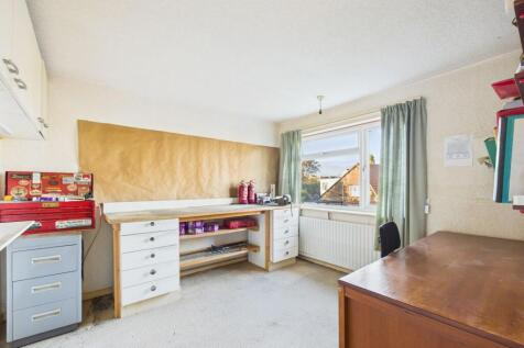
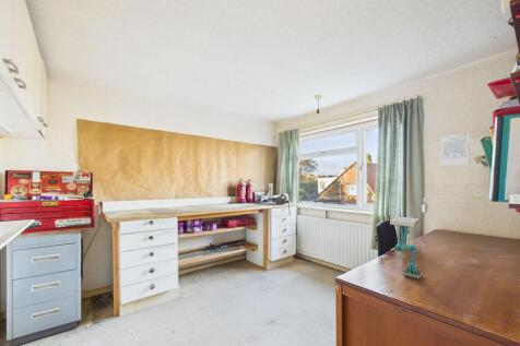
+ desk lamp (407, 248)
